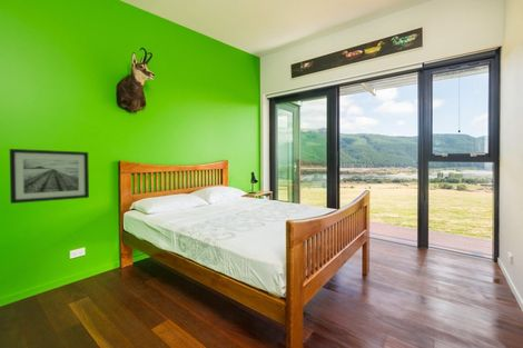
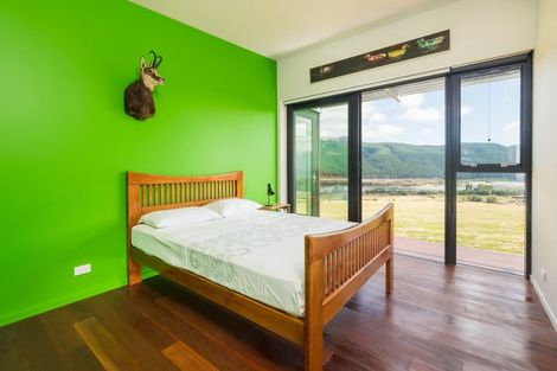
- wall art (52, 175)
